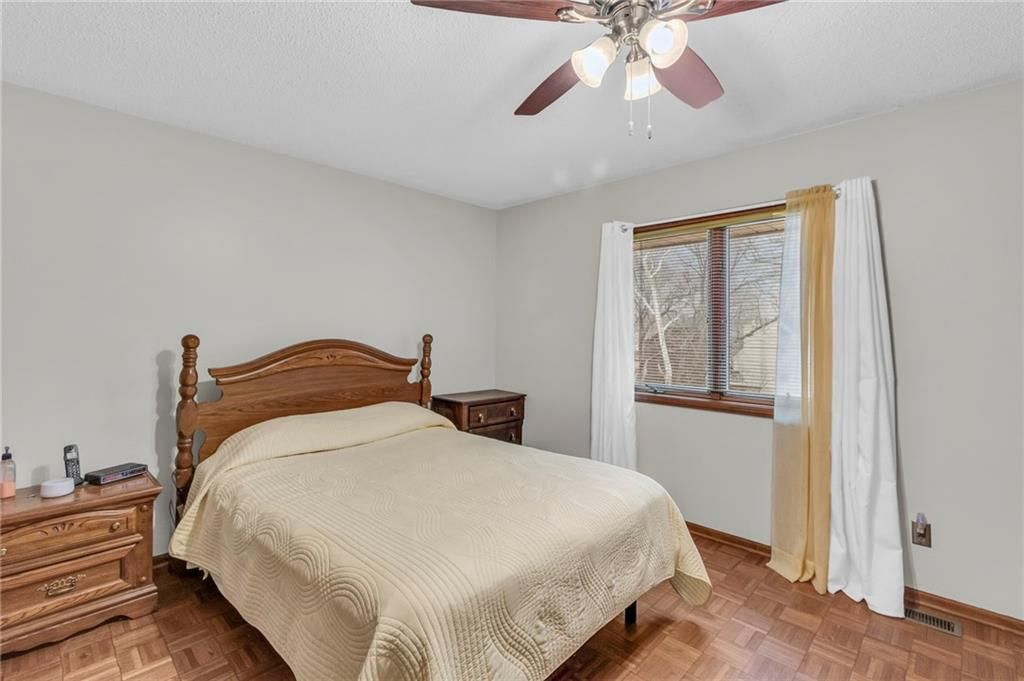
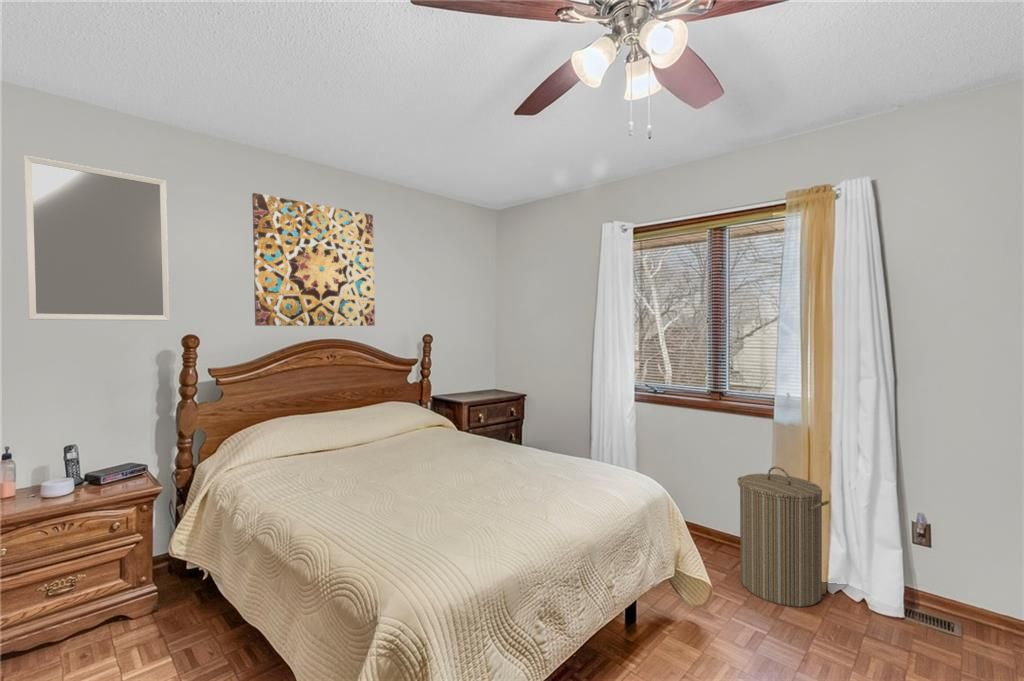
+ home mirror (102, 245)
+ laundry hamper (779, 527)
+ wall art (318, 265)
